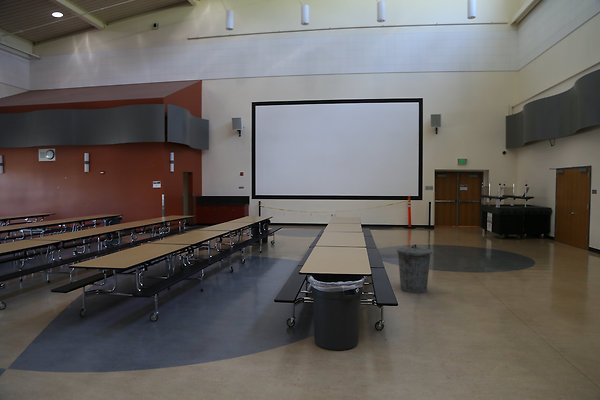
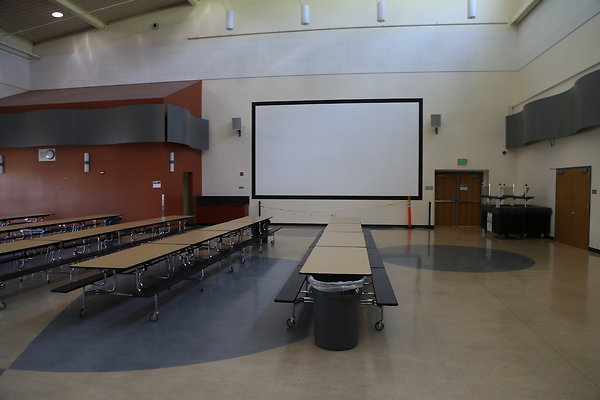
- trash can (413, 266)
